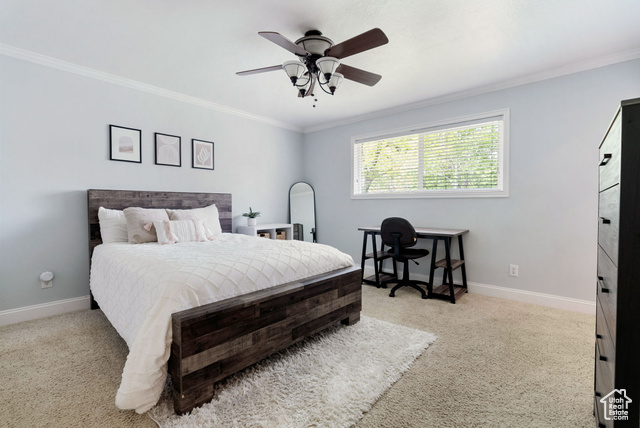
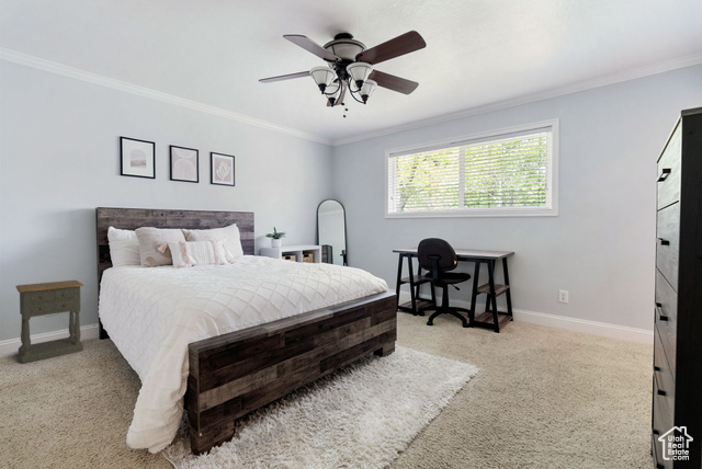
+ nightstand (50, 313)
